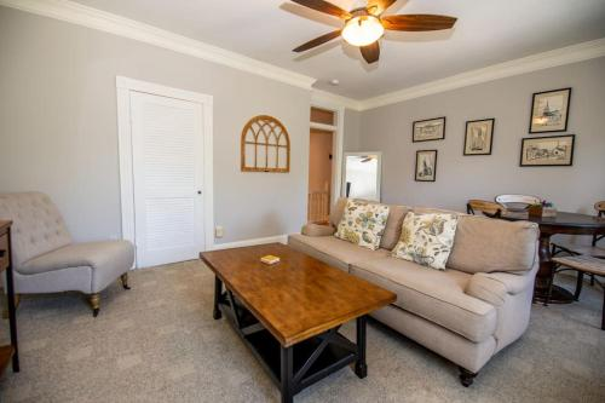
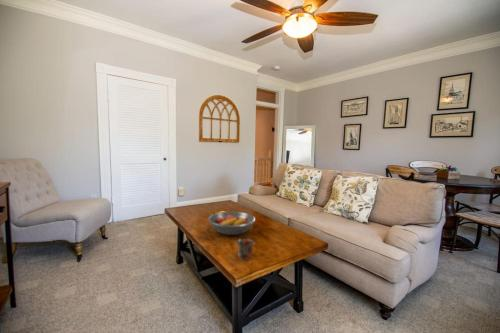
+ mug (244, 248)
+ fruit bowl (231, 222)
